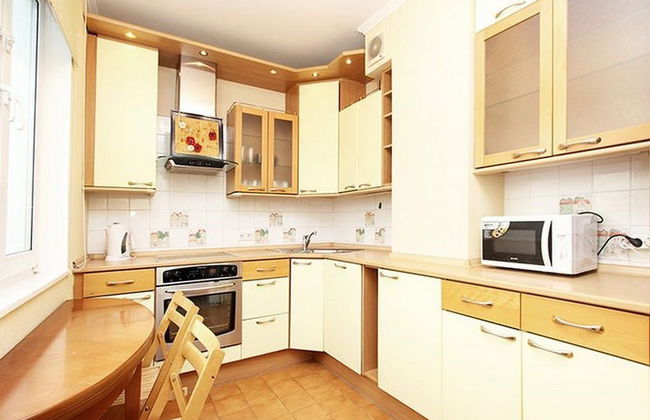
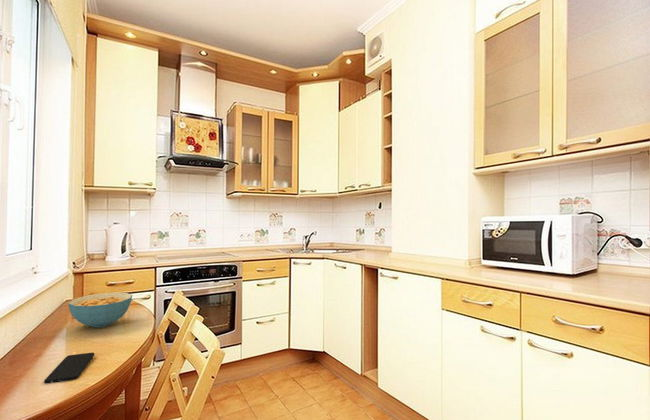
+ cereal bowl (101, 311)
+ smartphone (71, 366)
